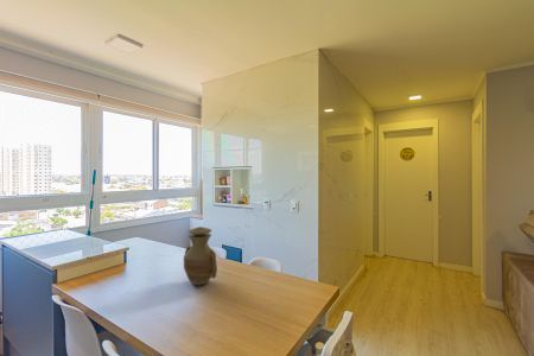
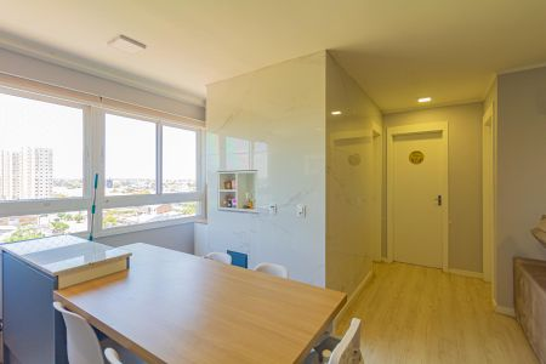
- vase (199, 254)
